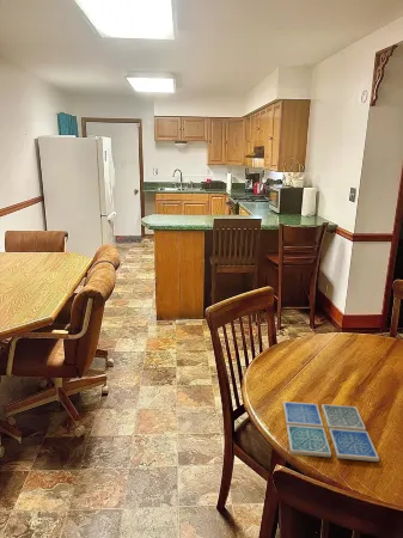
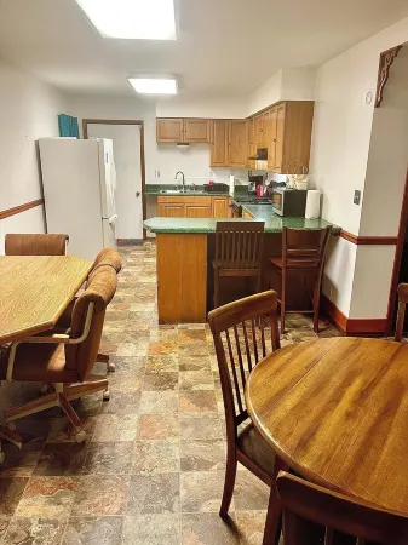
- drink coaster (328, 427)
